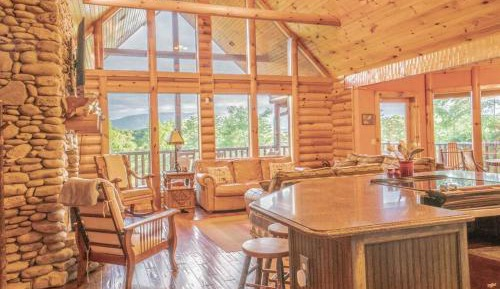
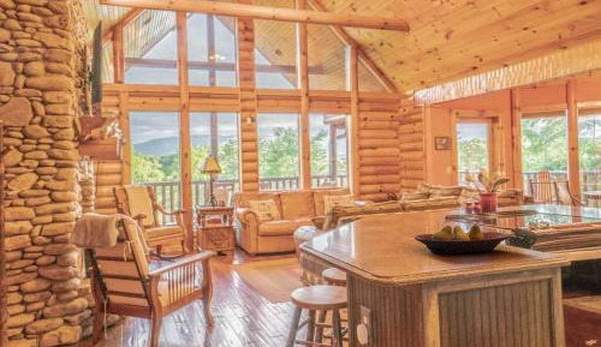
+ fruit bowl (462, 237)
